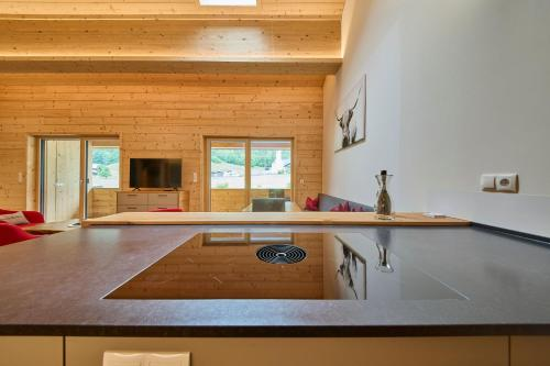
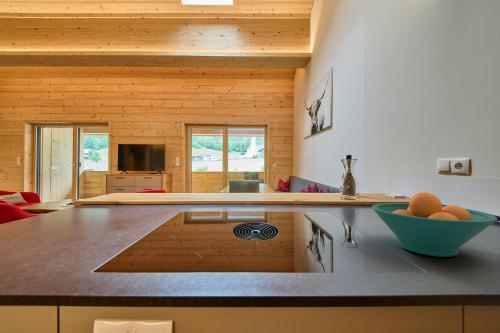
+ fruit bowl (426, 220)
